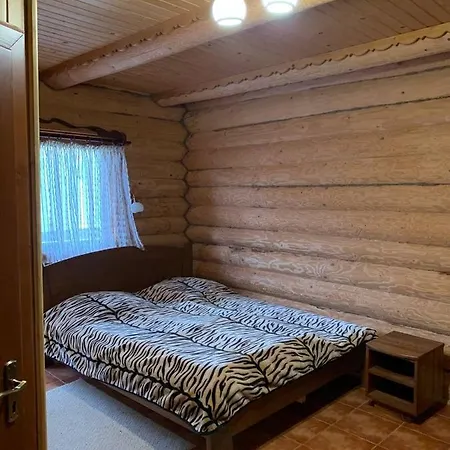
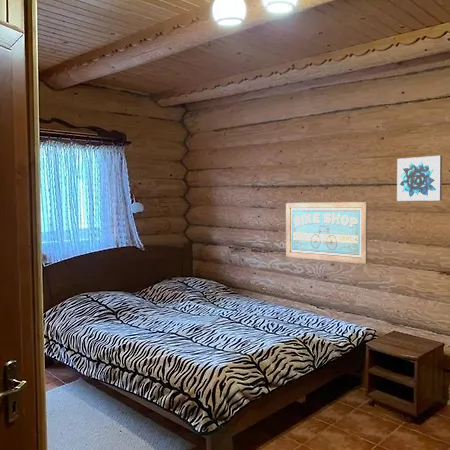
+ wall art (418, 179)
+ wall art (323, 231)
